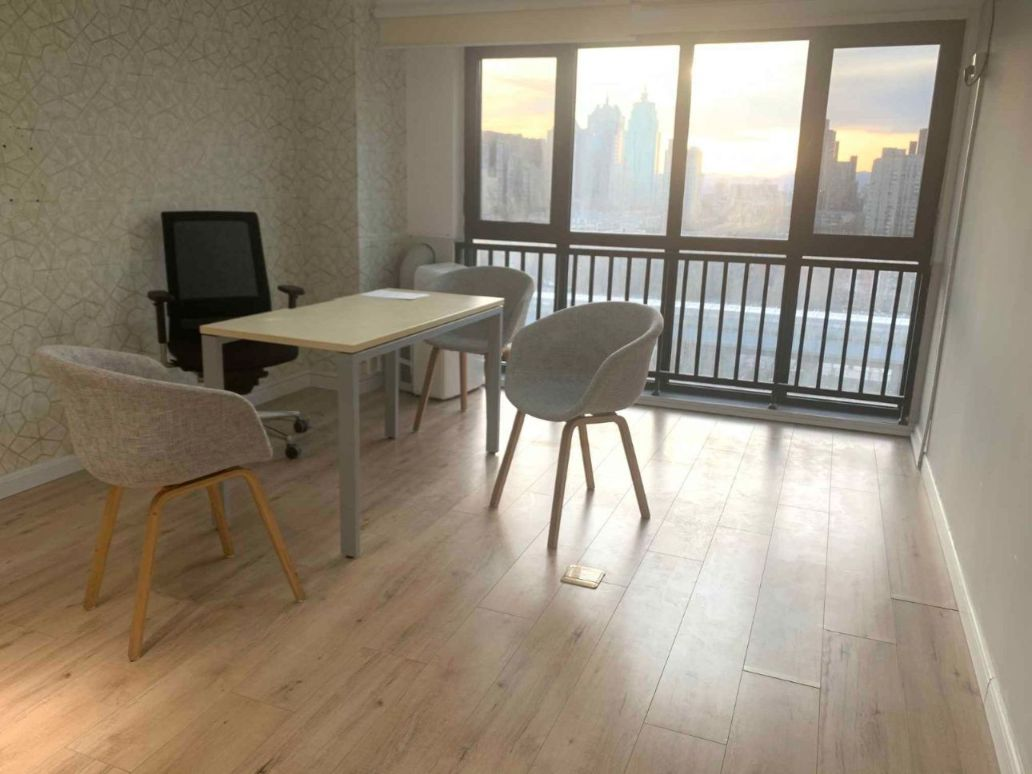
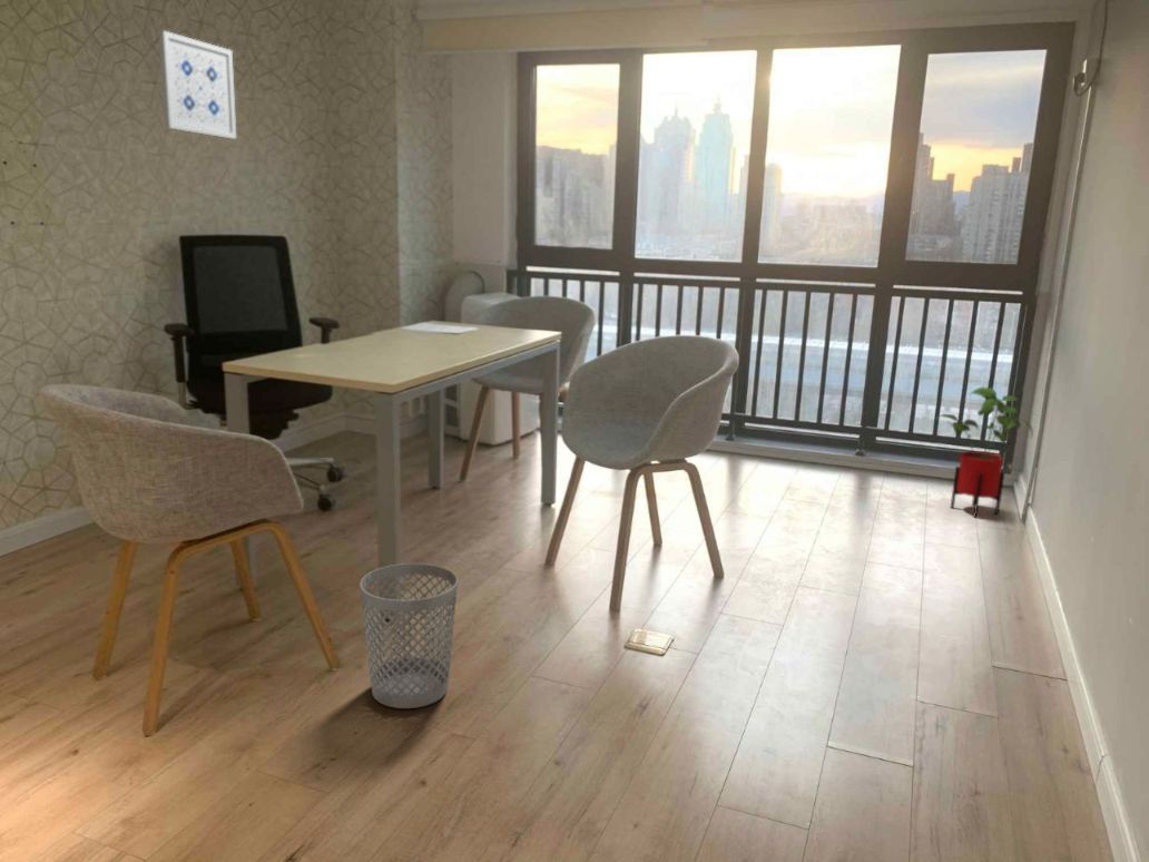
+ wastebasket (410, 635)
+ wall art (199, 87)
+ house plant (980, 452)
